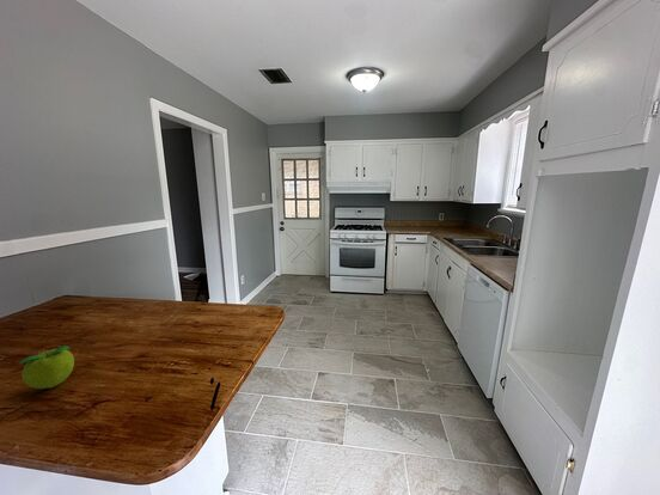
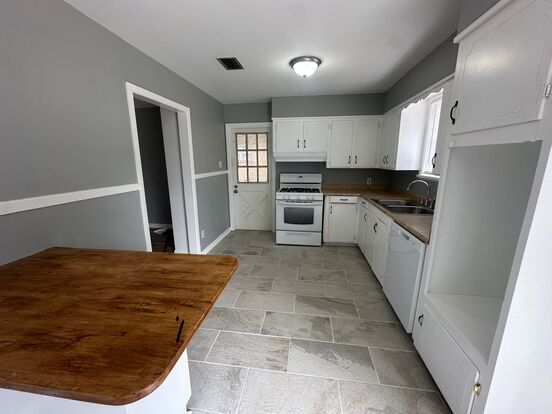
- fruit (49, 367)
